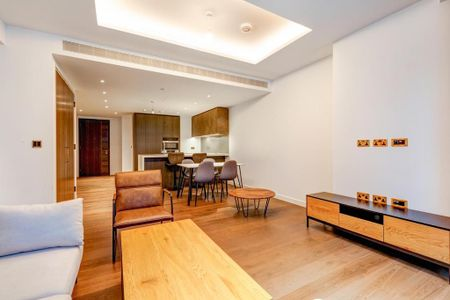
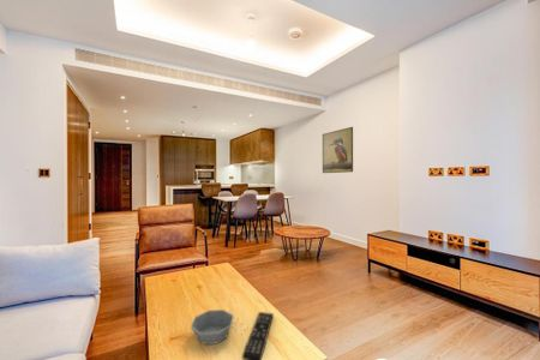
+ remote control (259, 332)
+ bowl (212, 328)
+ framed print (336, 151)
